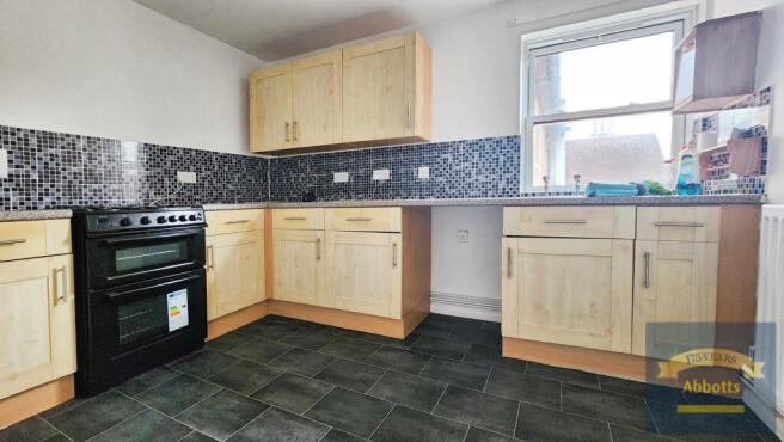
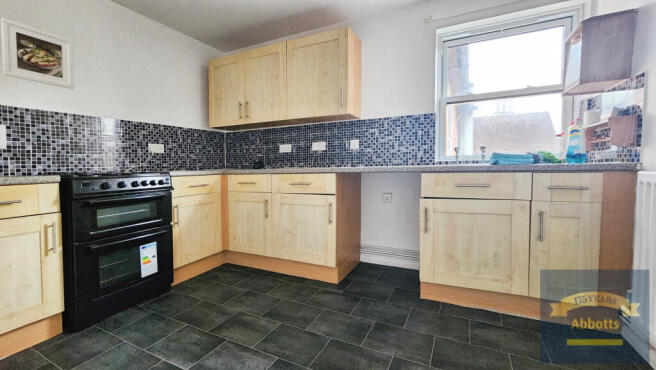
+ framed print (40, 56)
